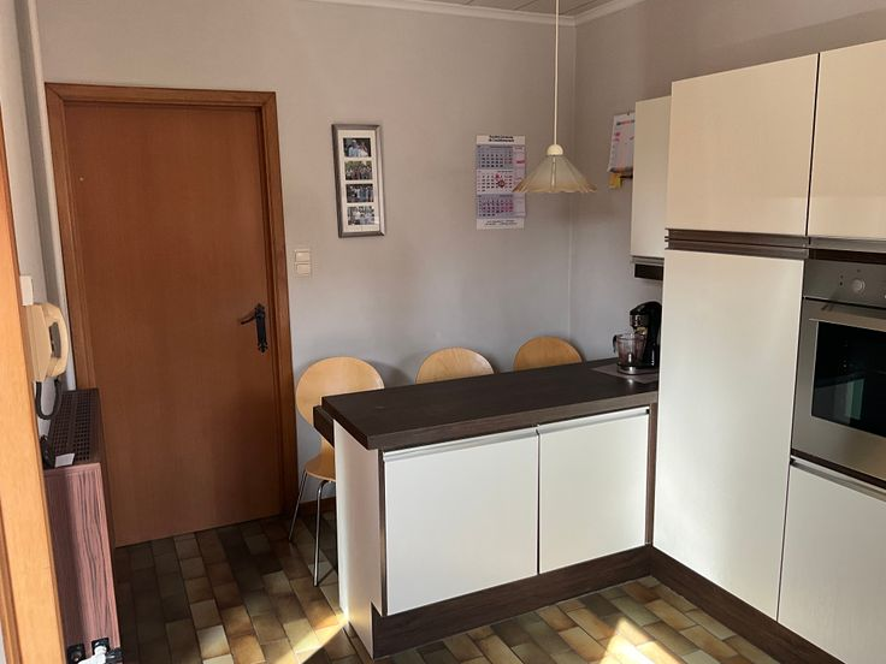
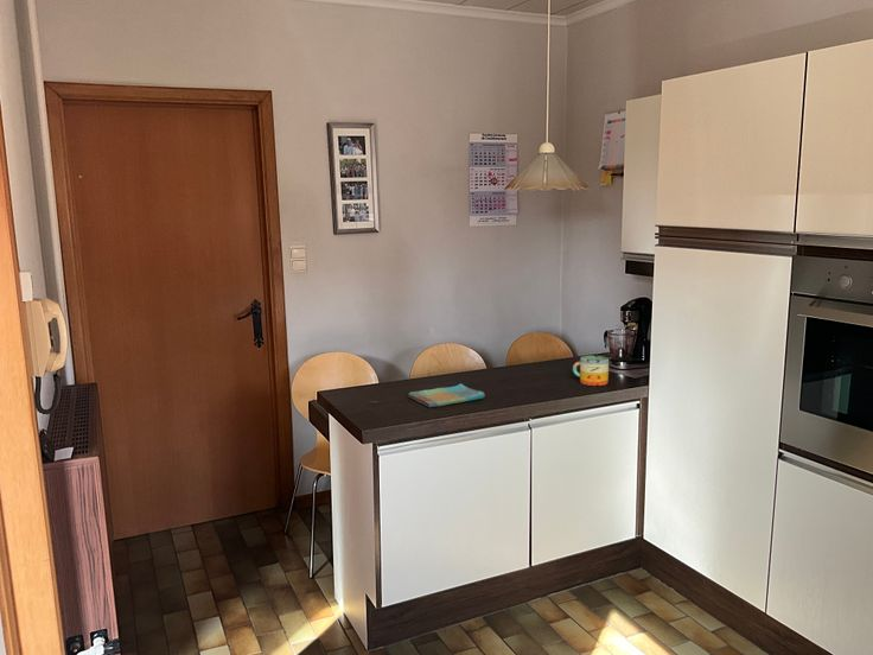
+ dish towel (446, 394)
+ mug (590, 369)
